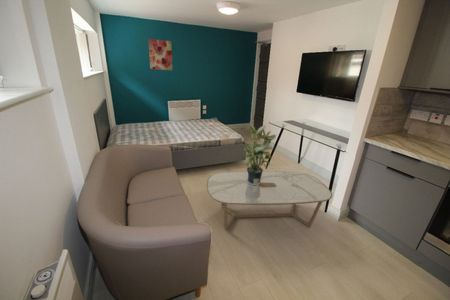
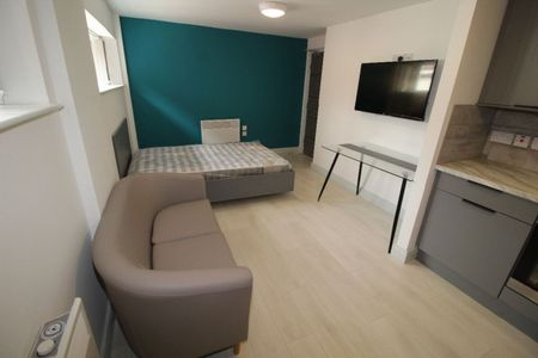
- potted plant (259, 154)
- wall art (160, 55)
- coffee table (265, 200)
